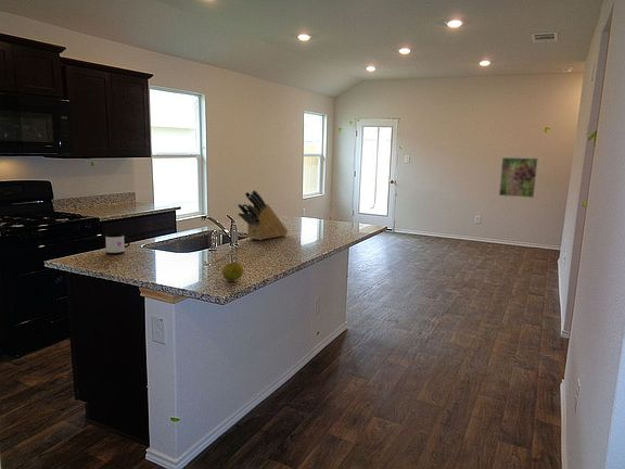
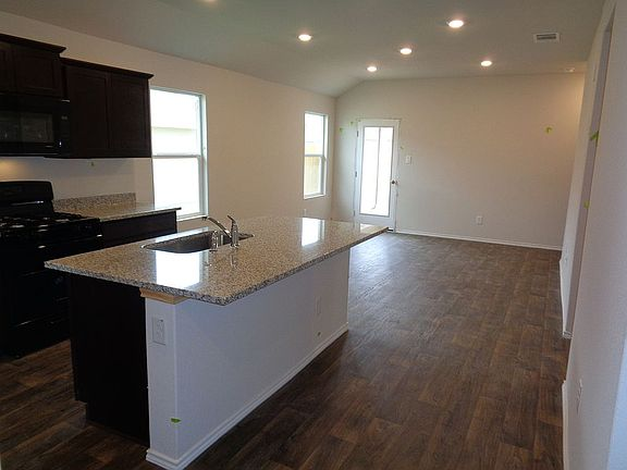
- knife block (263, 214)
- fruit (232, 270)
- mug (118, 242)
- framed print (518, 177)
